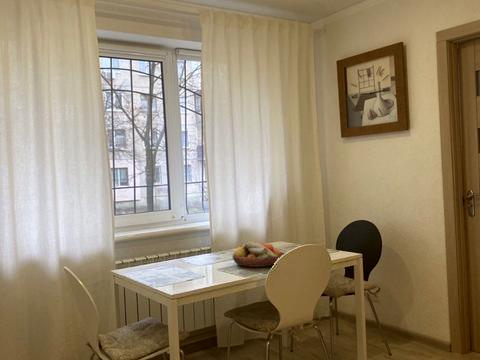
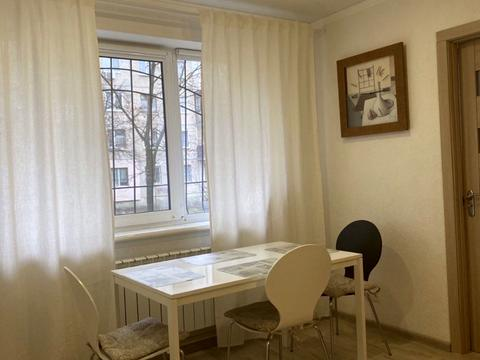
- fruit bowl (258, 252)
